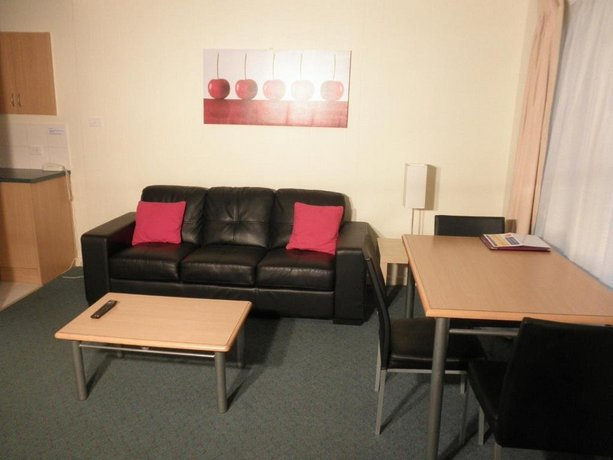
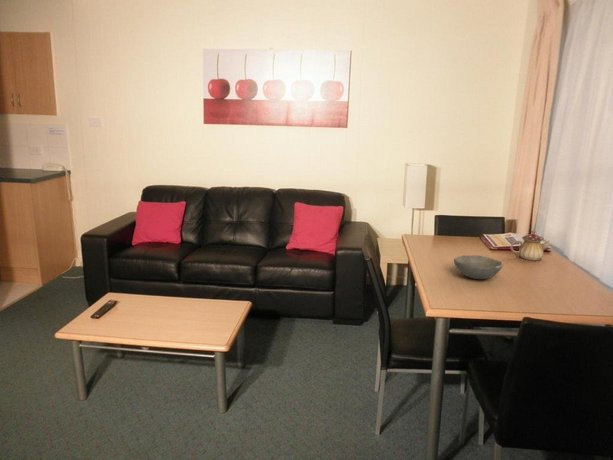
+ teapot (530, 244)
+ bowl (477, 269)
